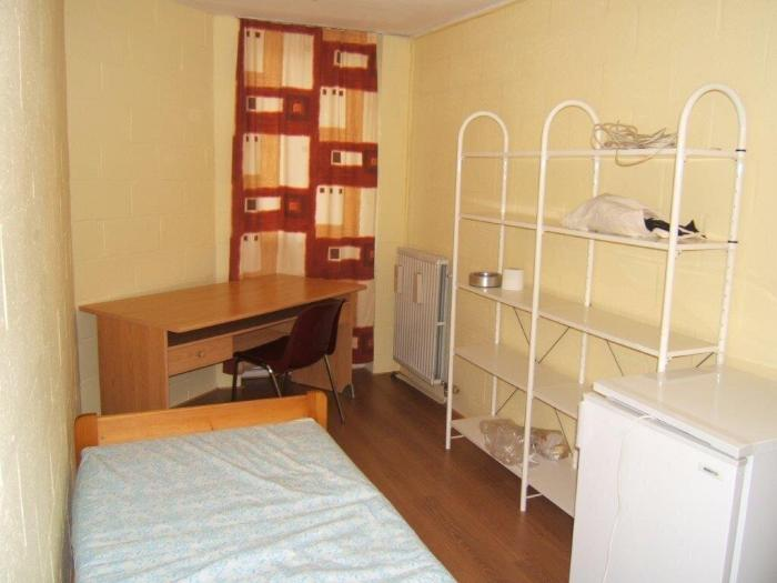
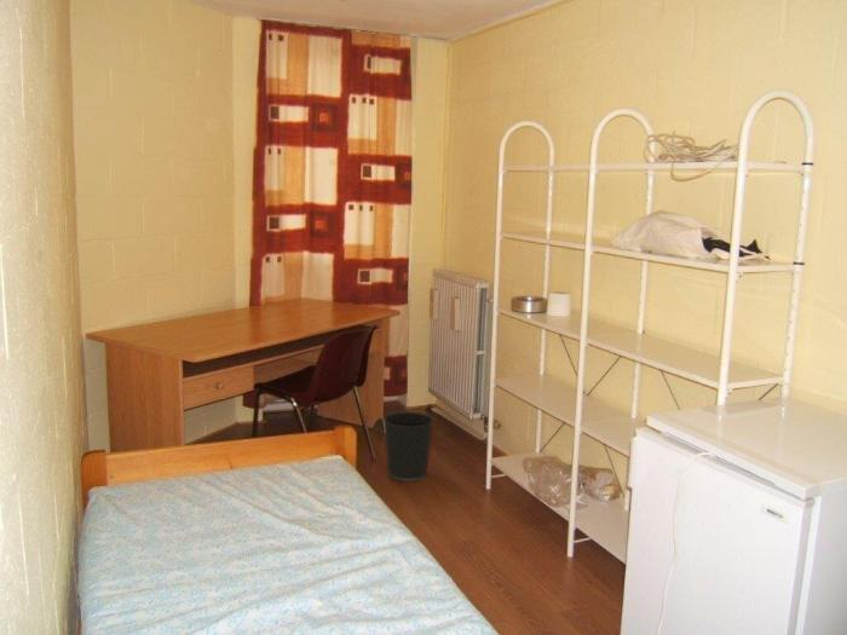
+ wastebasket (408, 446)
